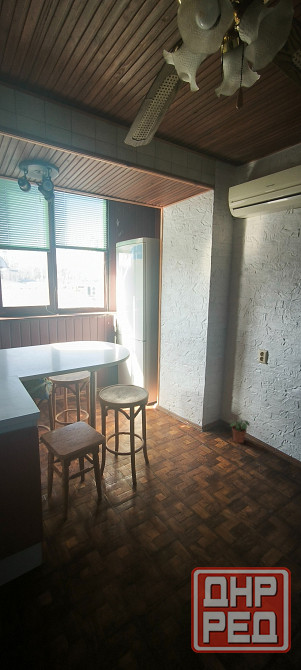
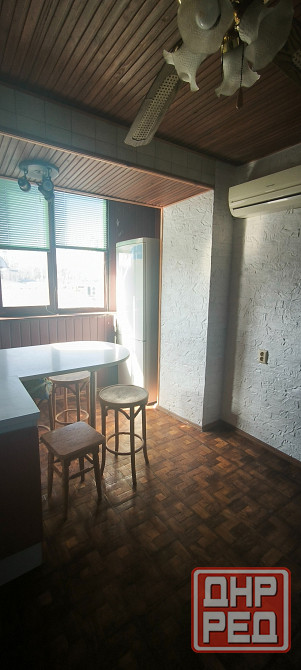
- potted plant (238, 431)
